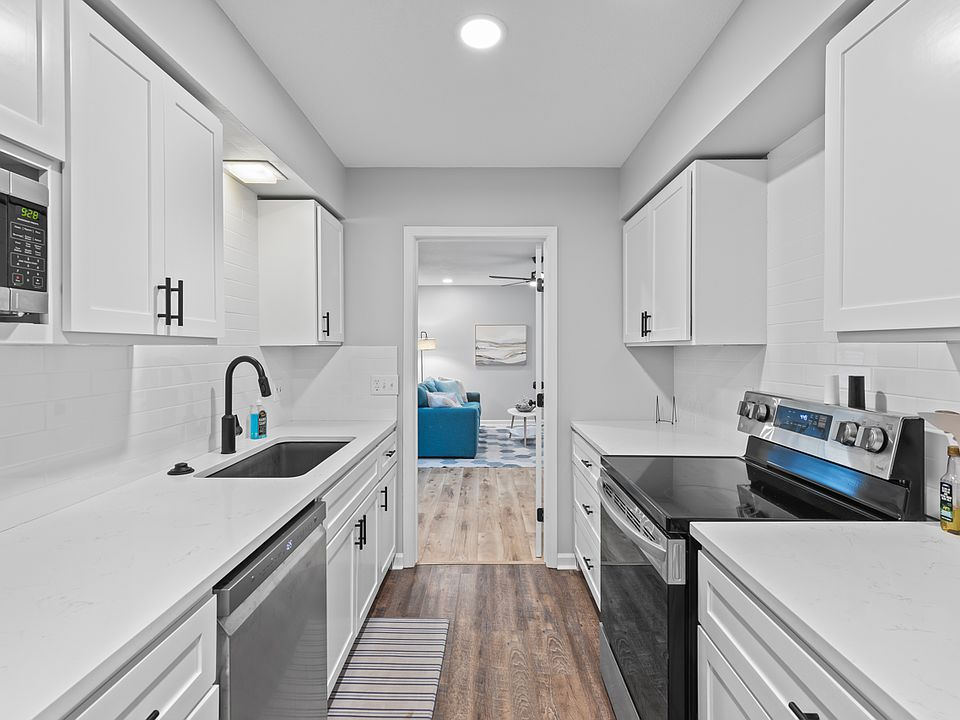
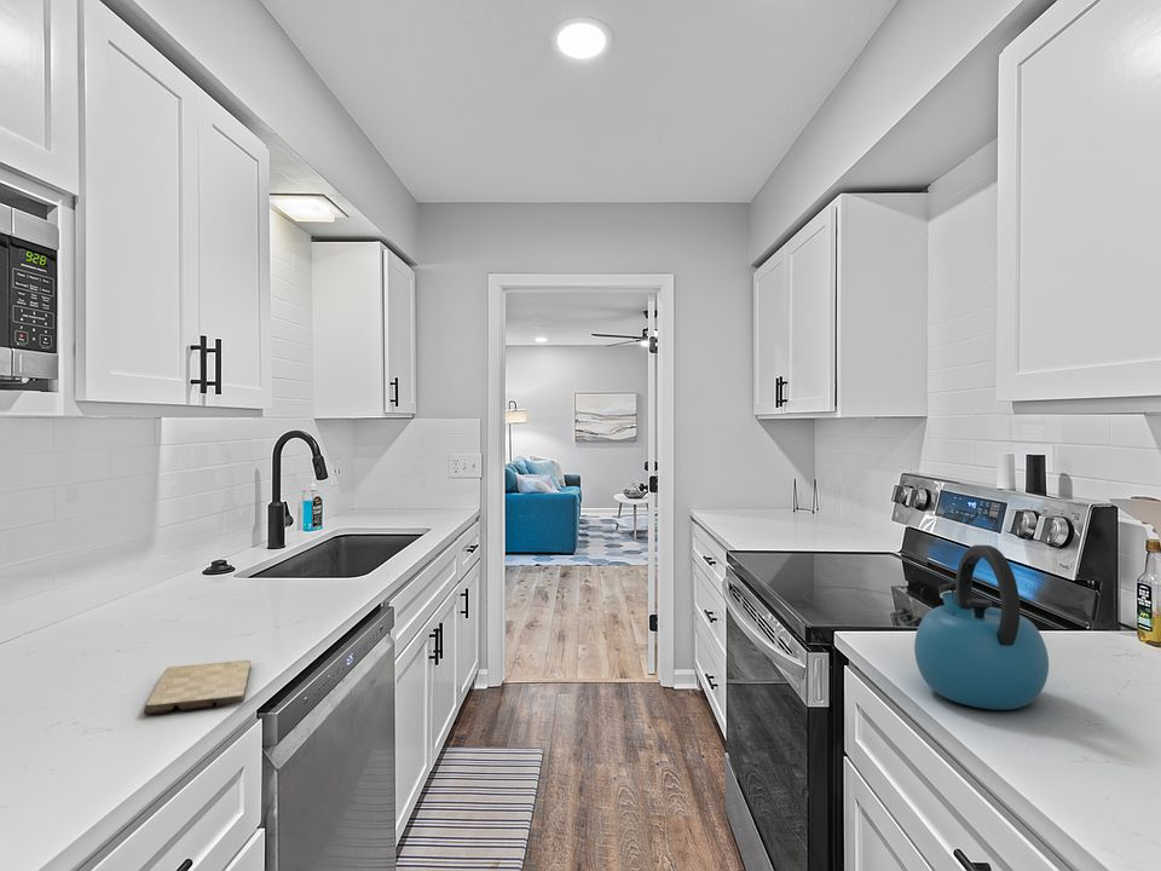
+ kettle (975, 617)
+ cutting board (202, 683)
